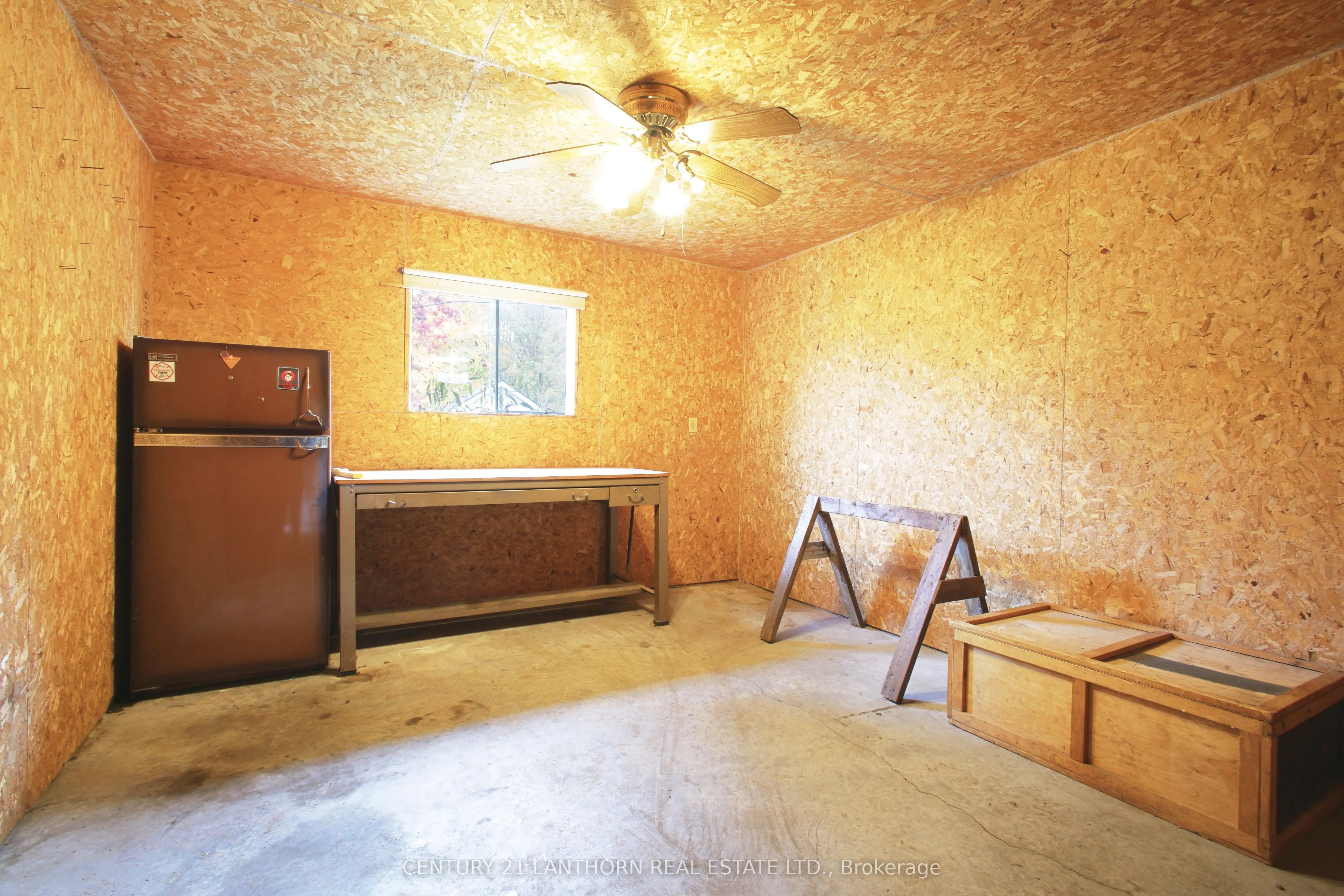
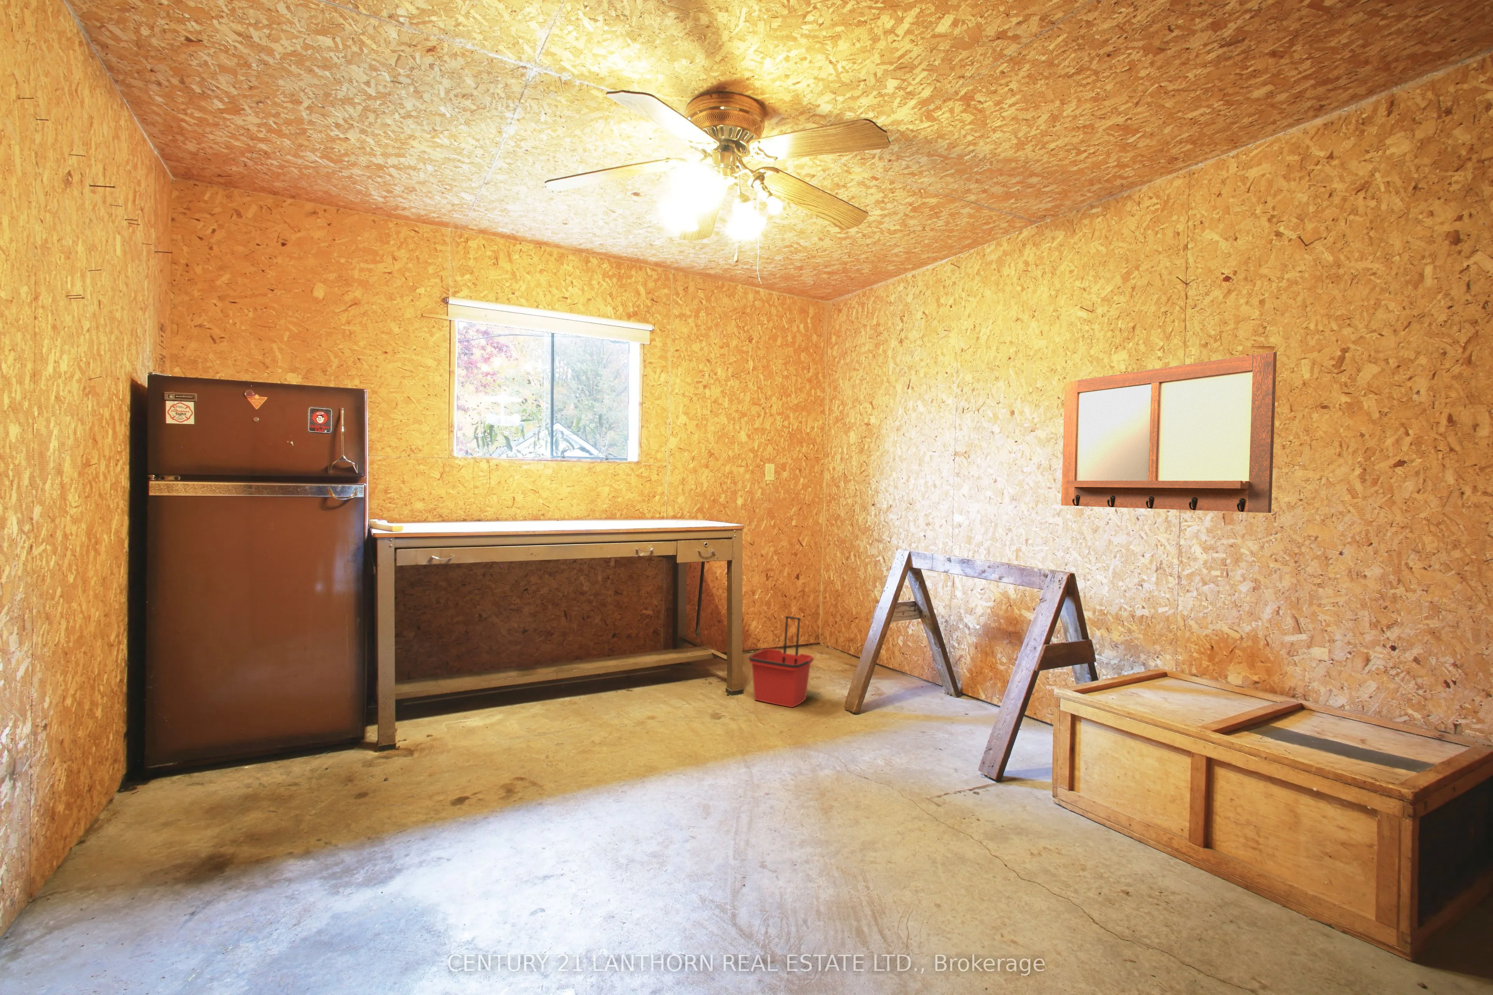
+ writing board (1151, 439)
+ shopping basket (781, 660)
